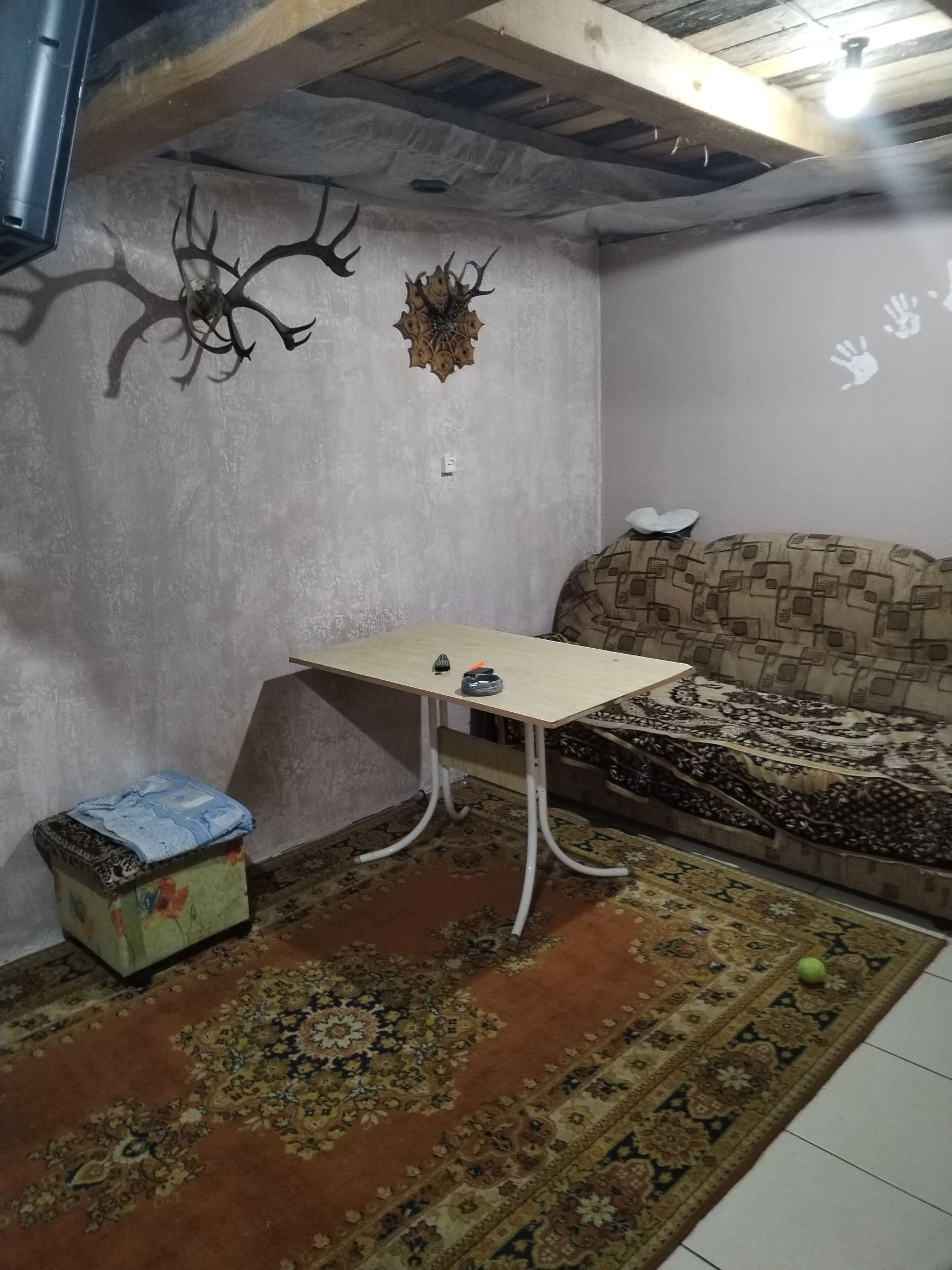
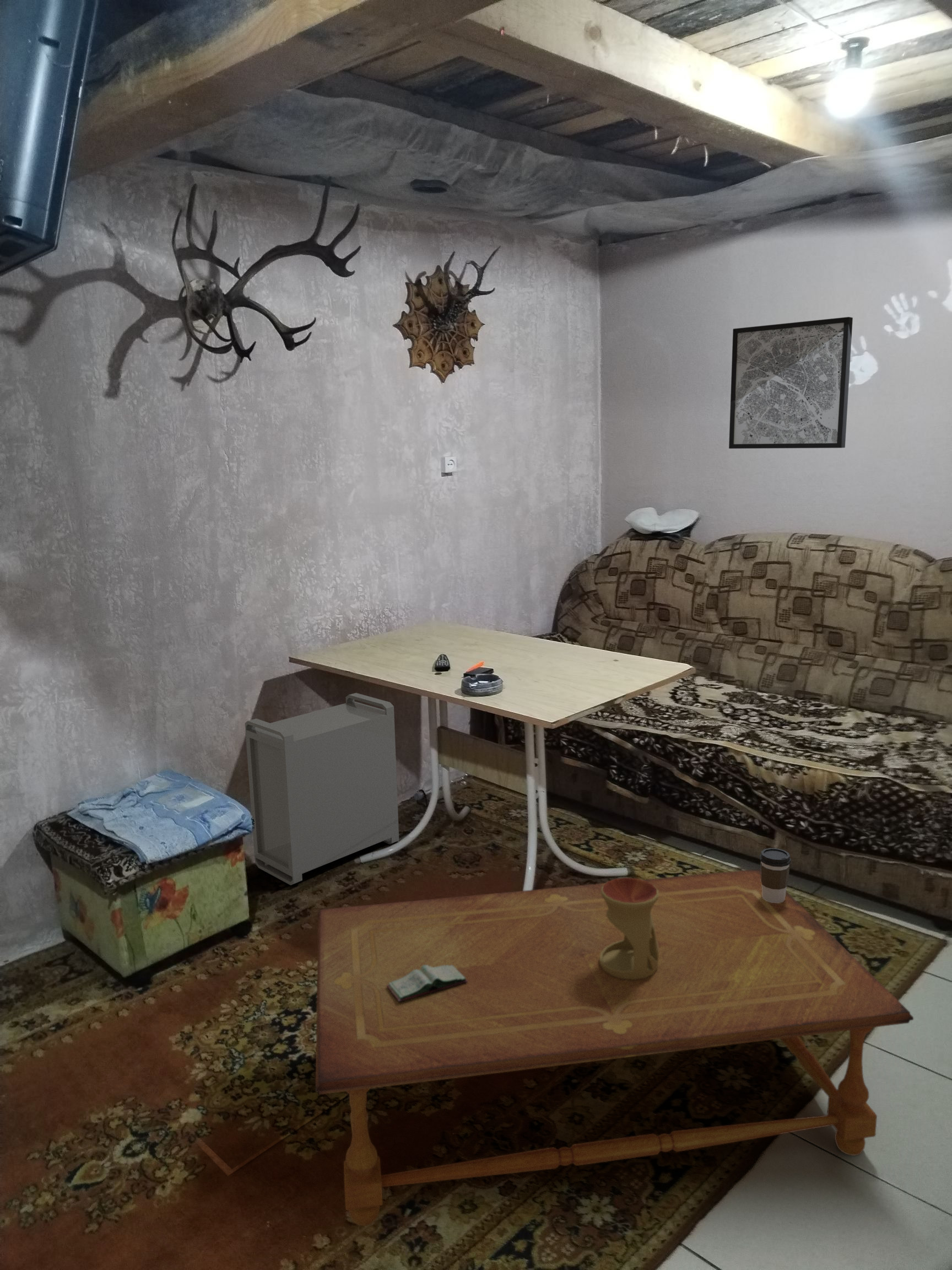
+ book (427, 978)
+ coffee cup (774, 875)
+ storage bin (326, 784)
+ oil burner (629, 926)
+ wall art (787, 386)
+ coffee table (582, 1026)
